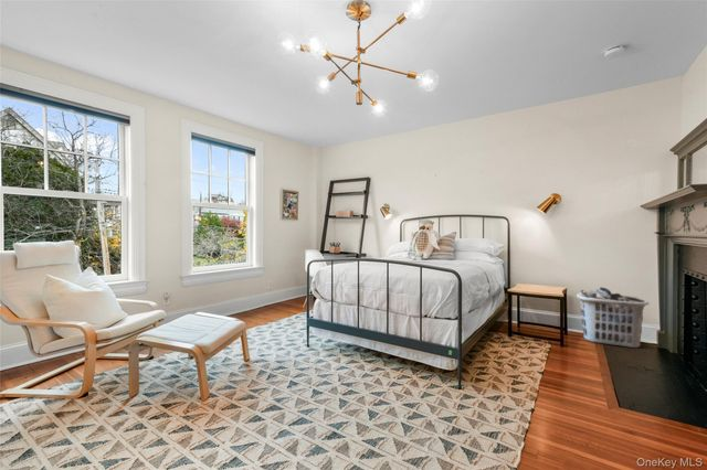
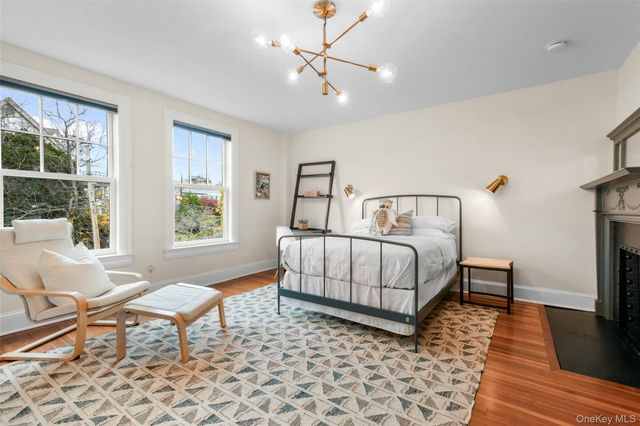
- clothes hamper (610, 314)
